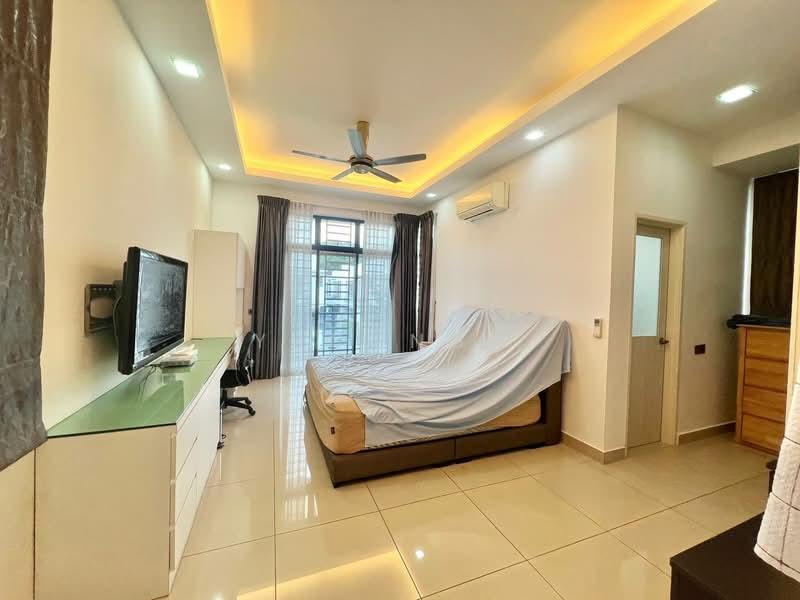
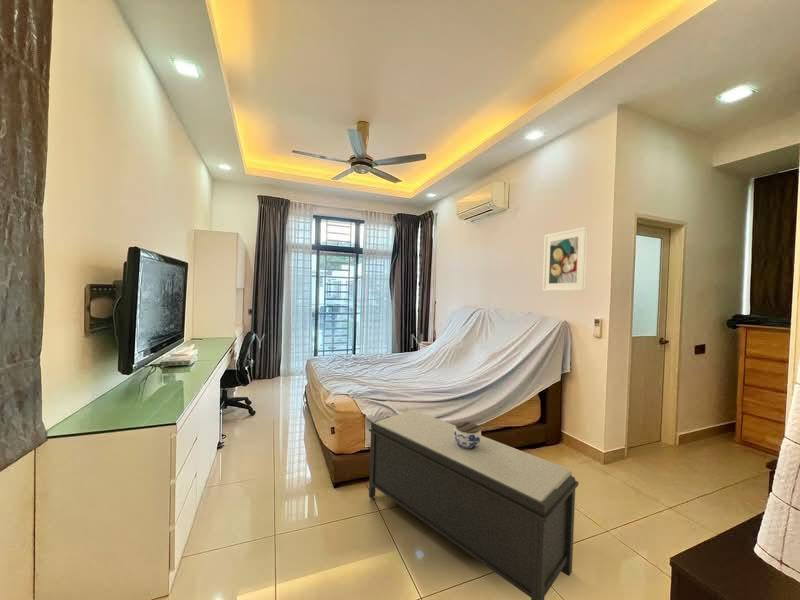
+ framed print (563, 261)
+ jar (467, 435)
+ bench (457, 486)
